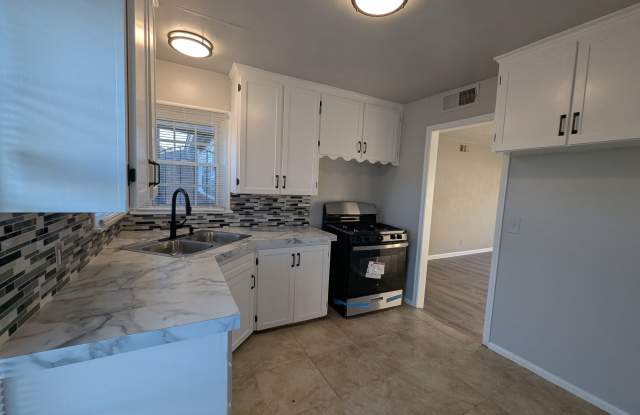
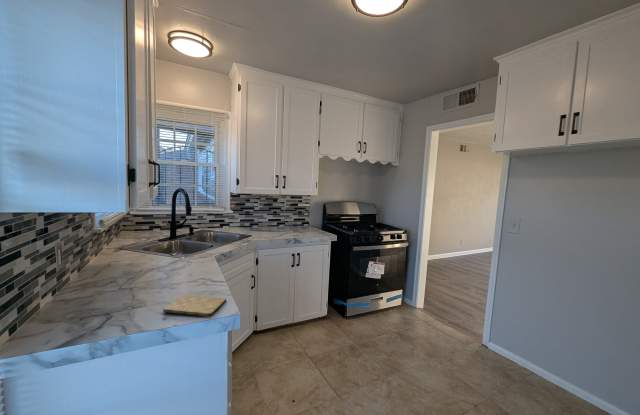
+ cutting board (196, 304)
